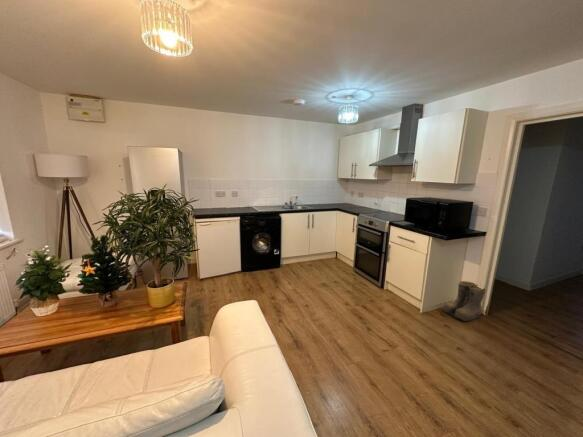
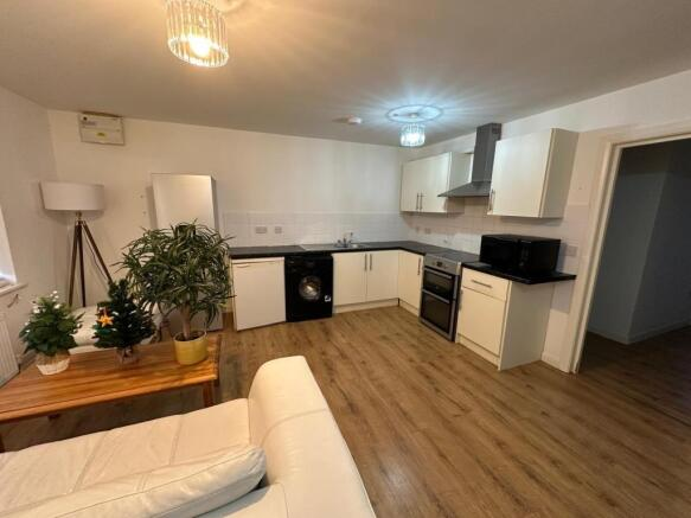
- boots (464, 299)
